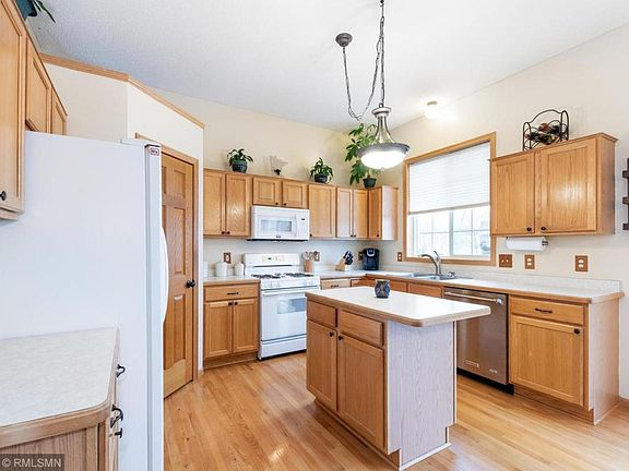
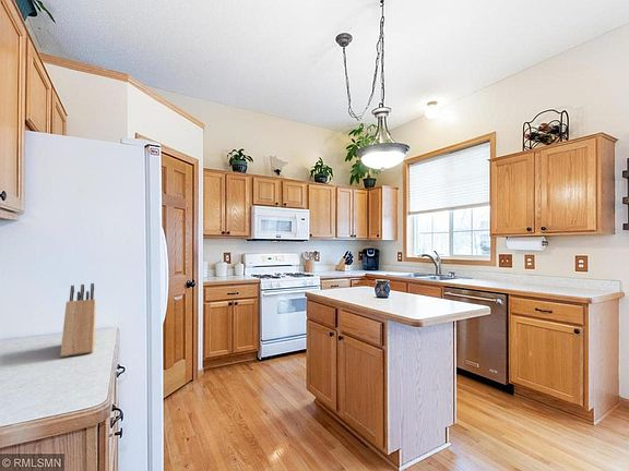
+ knife block (80, 315)
